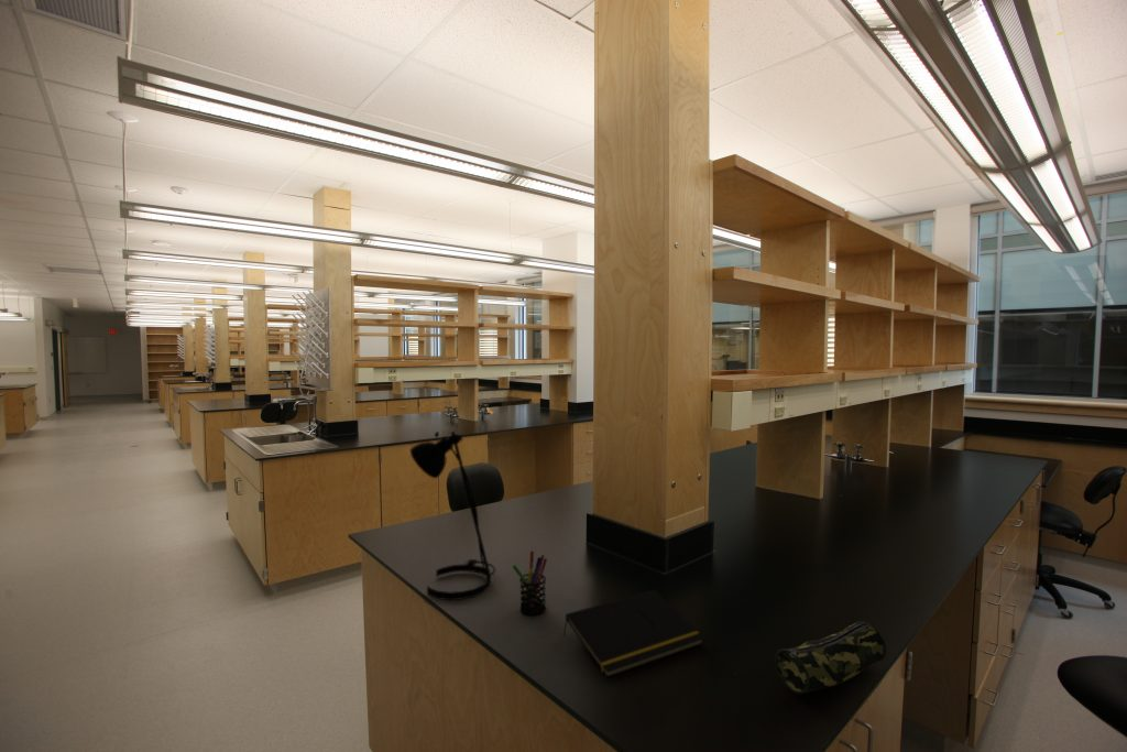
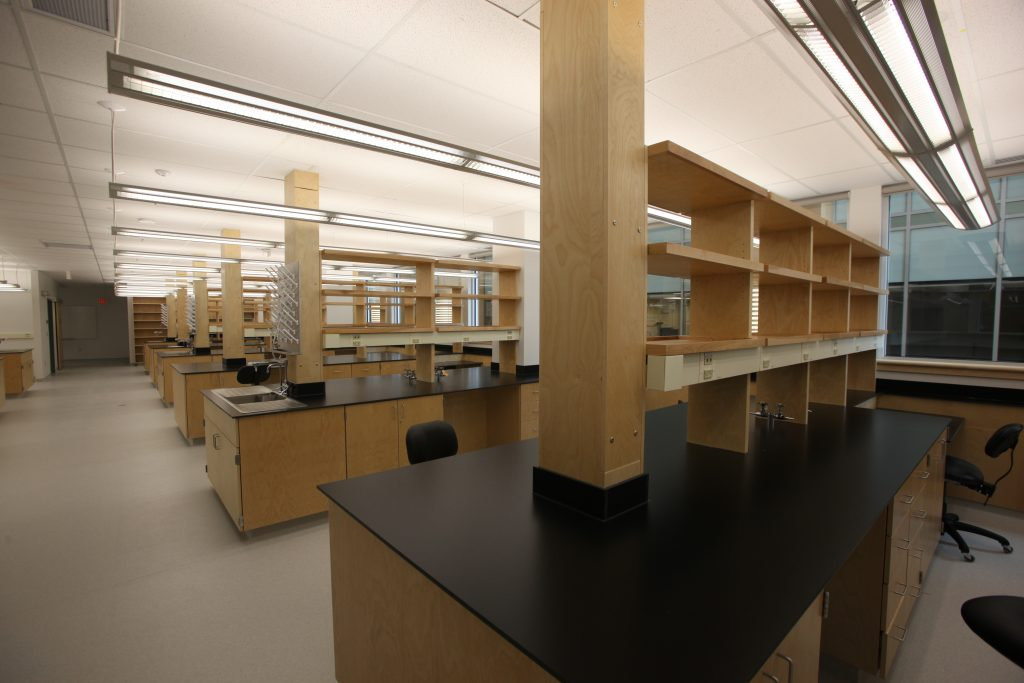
- pencil case (829, 657)
- pen holder (529, 581)
- notepad (633, 628)
- desk lamp (468, 500)
